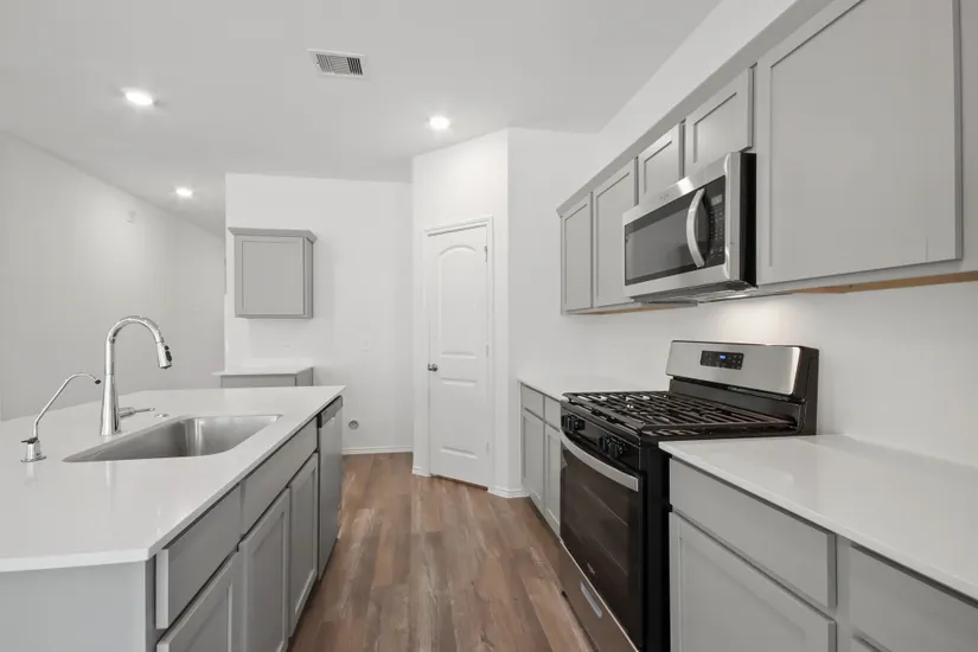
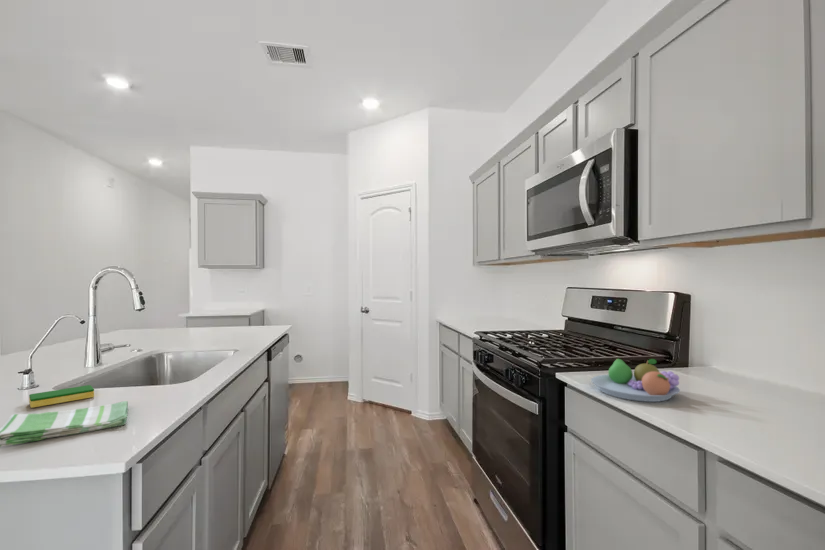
+ dish towel (68, 419)
+ dish sponge (62, 395)
+ fruit bowl (633, 376)
